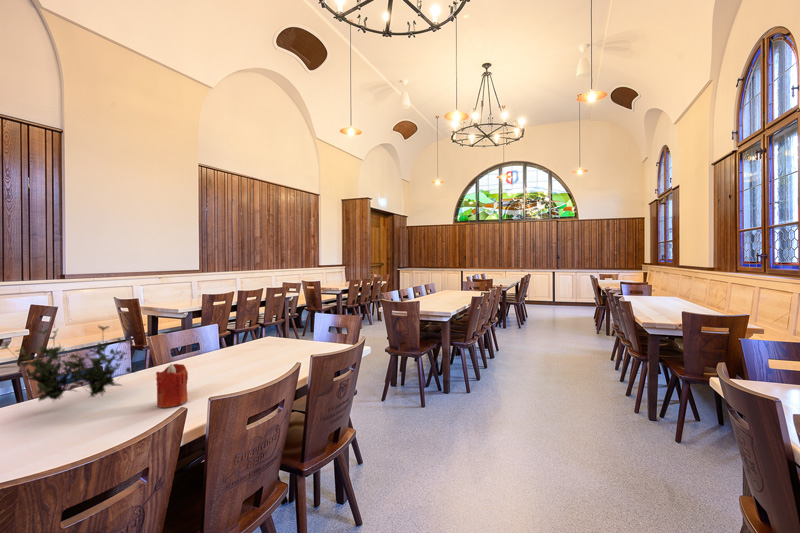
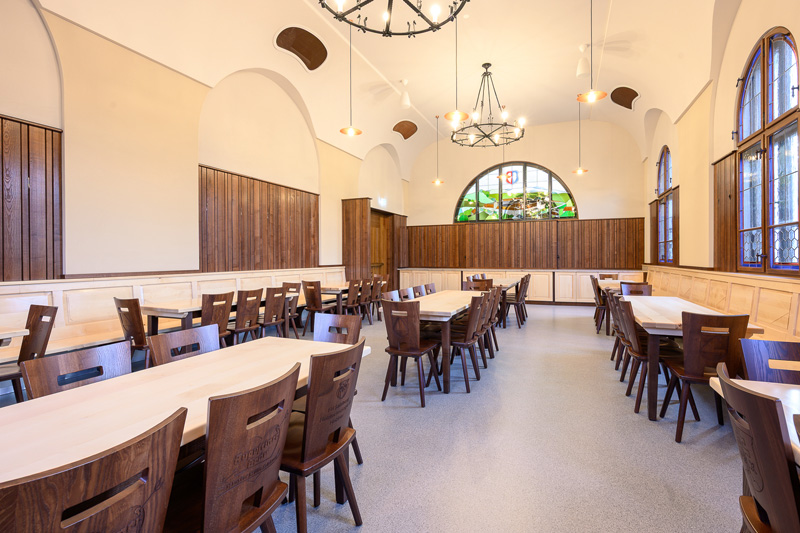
- plant (77, 365)
- candle (172, 383)
